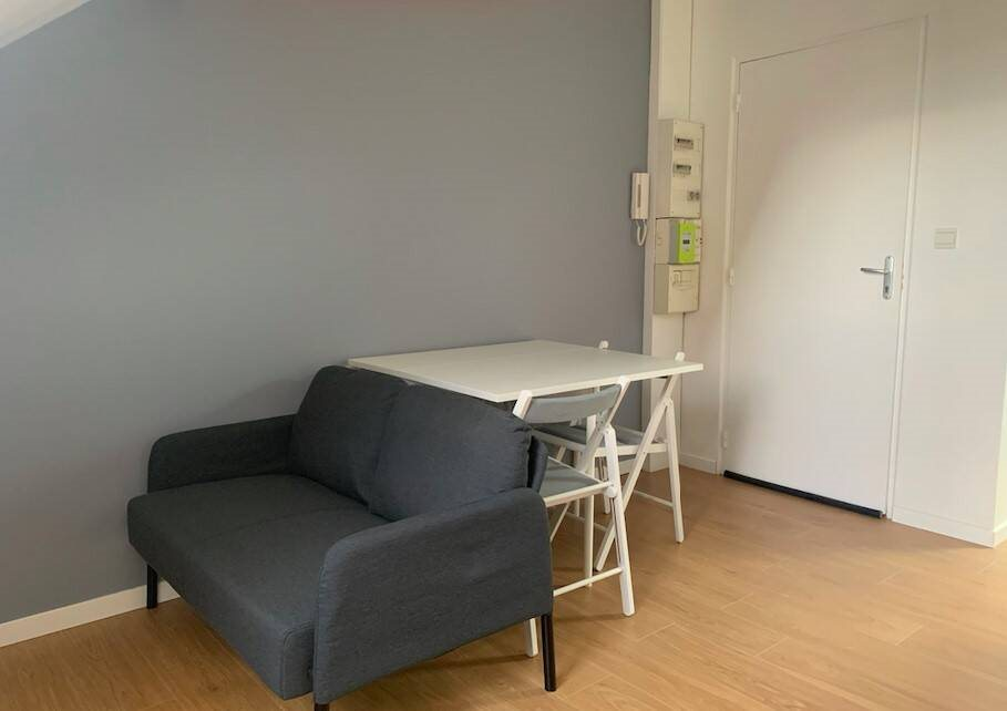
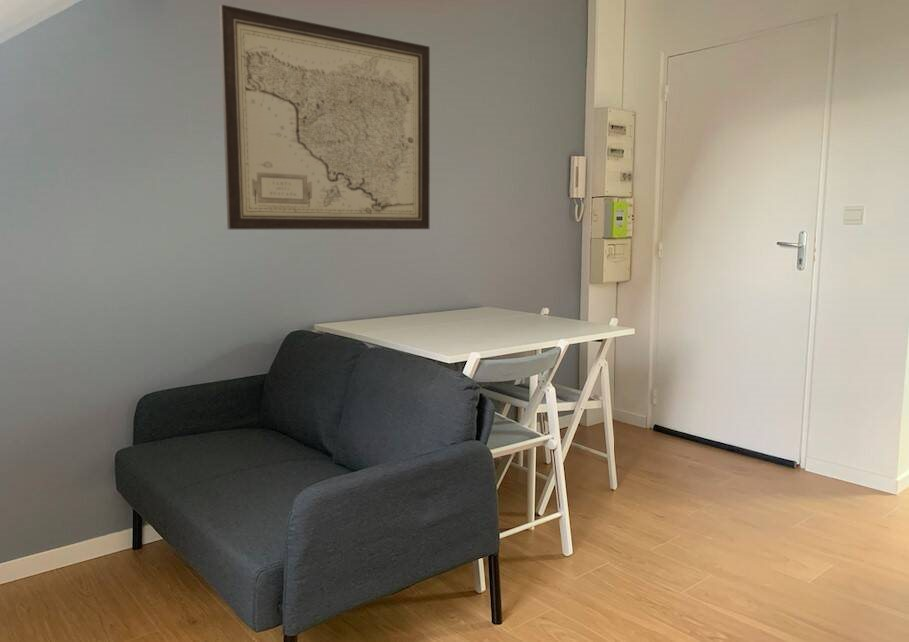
+ wall art (336, 130)
